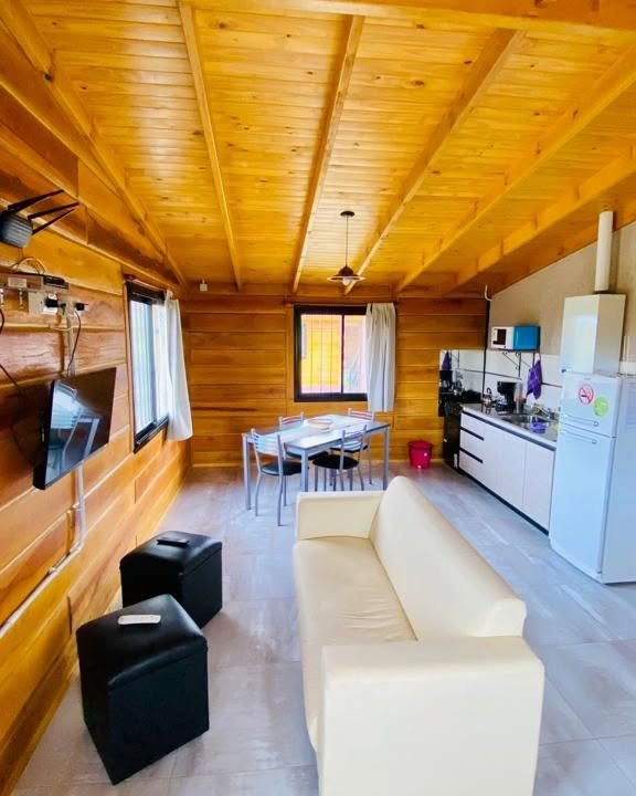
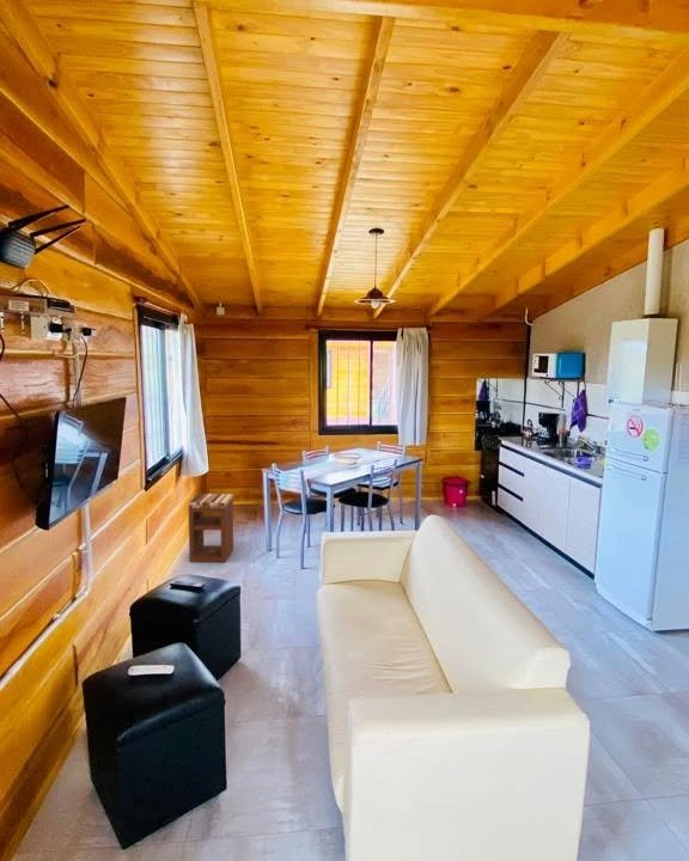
+ nightstand (212, 526)
